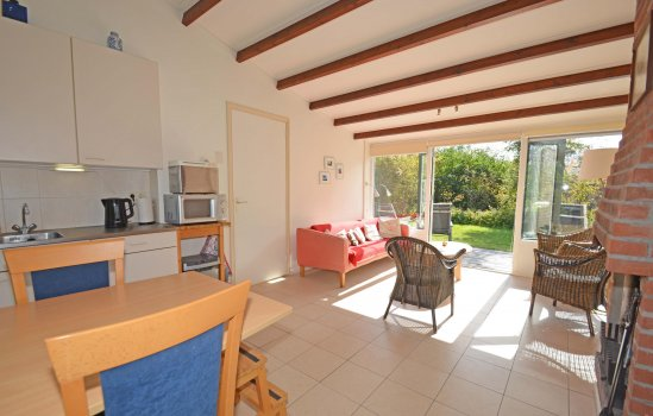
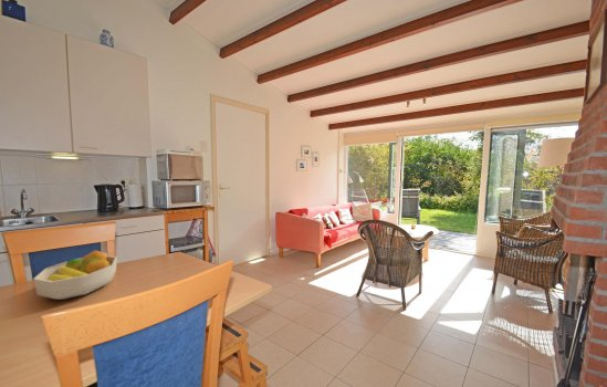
+ fruit bowl (80, 272)
